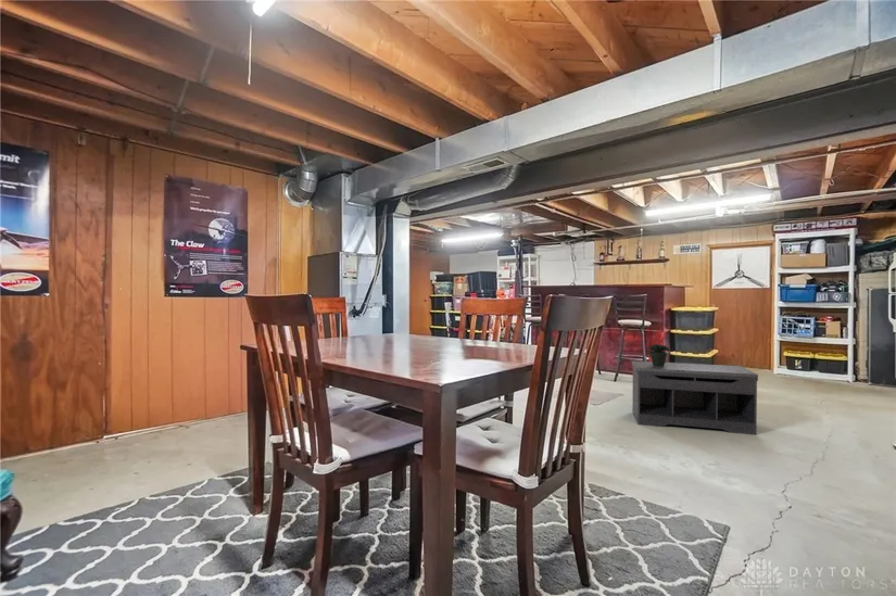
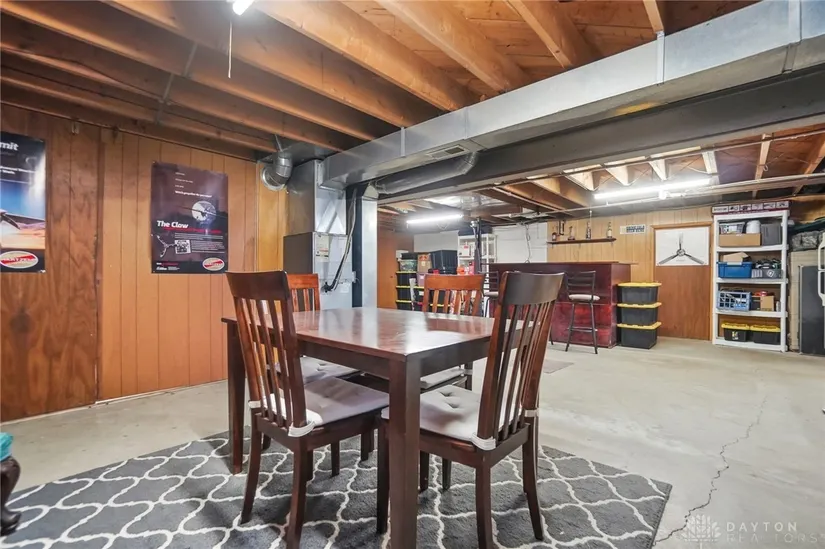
- bench (689, 394)
- potted plant (658, 345)
